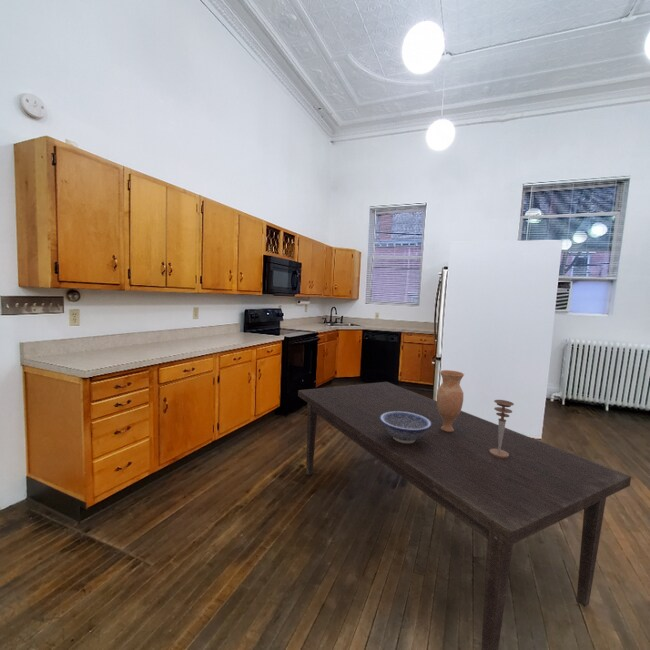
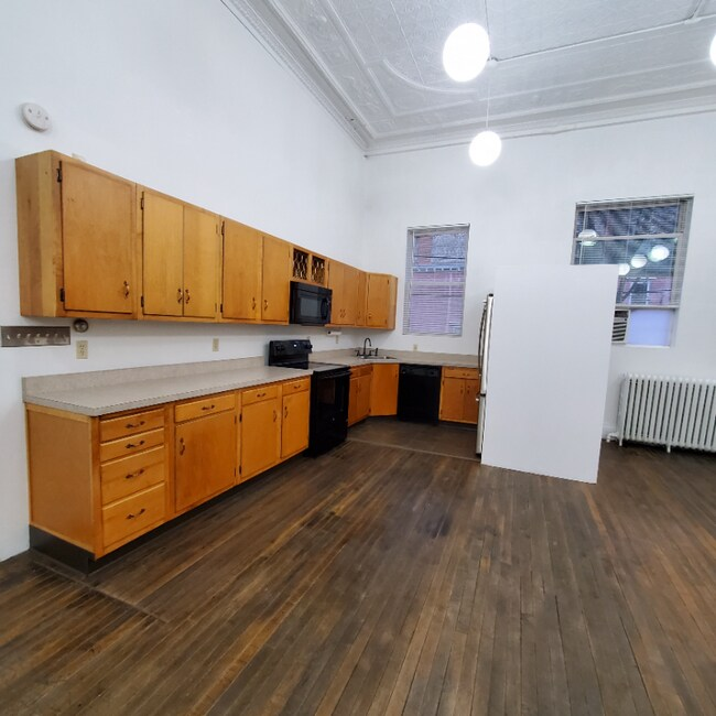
- candlestick (502, 420)
- vase (449, 401)
- dining table (416, 472)
- decorative bowl (404, 429)
